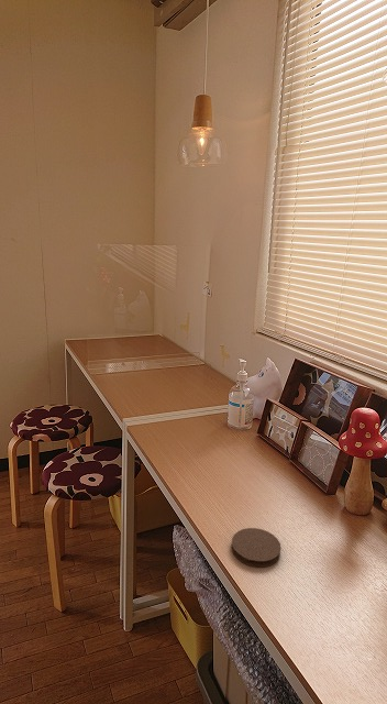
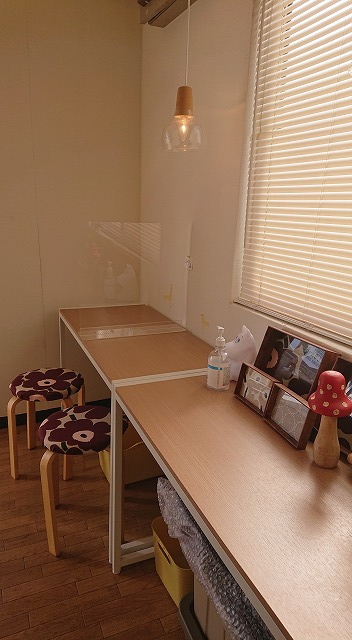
- coaster (255, 546)
